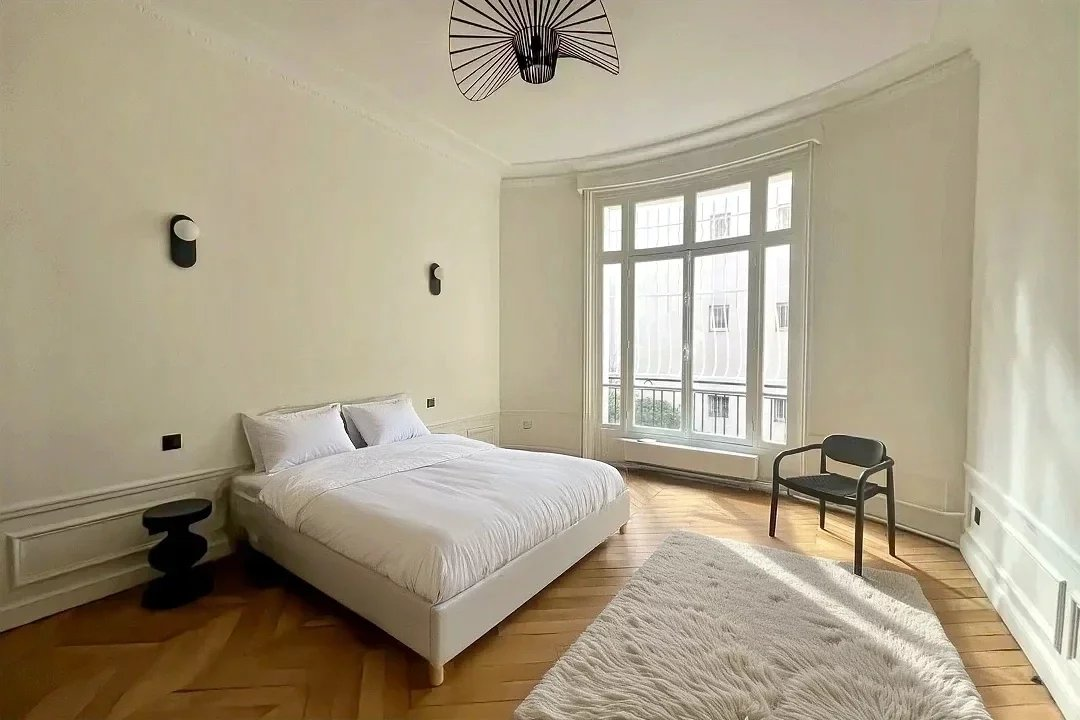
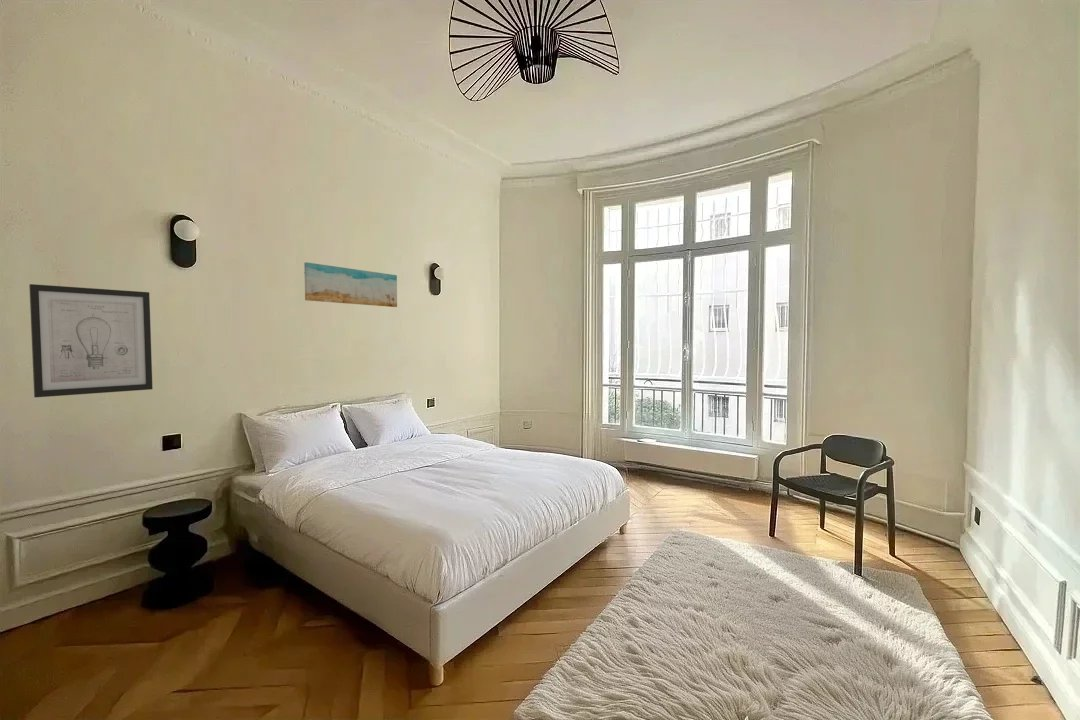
+ wall art (95, 341)
+ wall art (353, 286)
